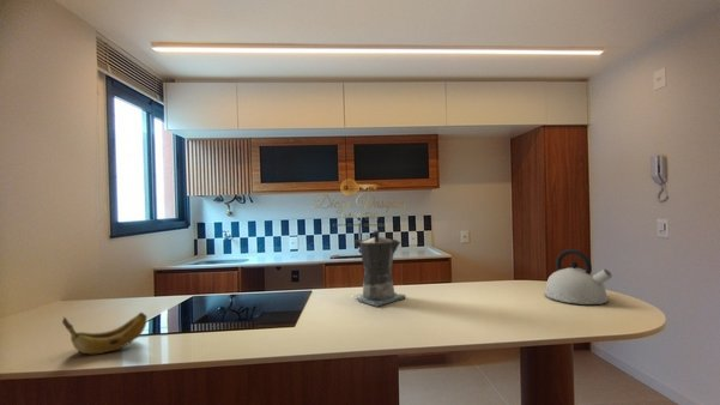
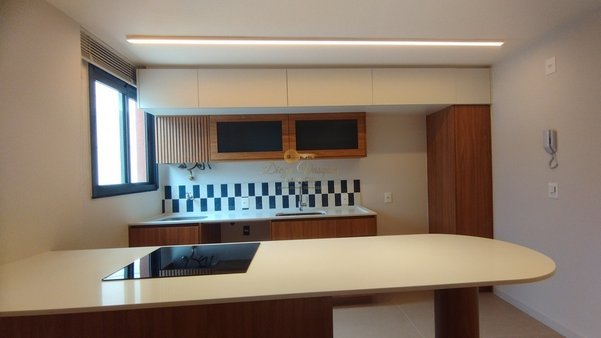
- kettle (576, 273)
- banana (111, 330)
- coffee maker (376, 264)
